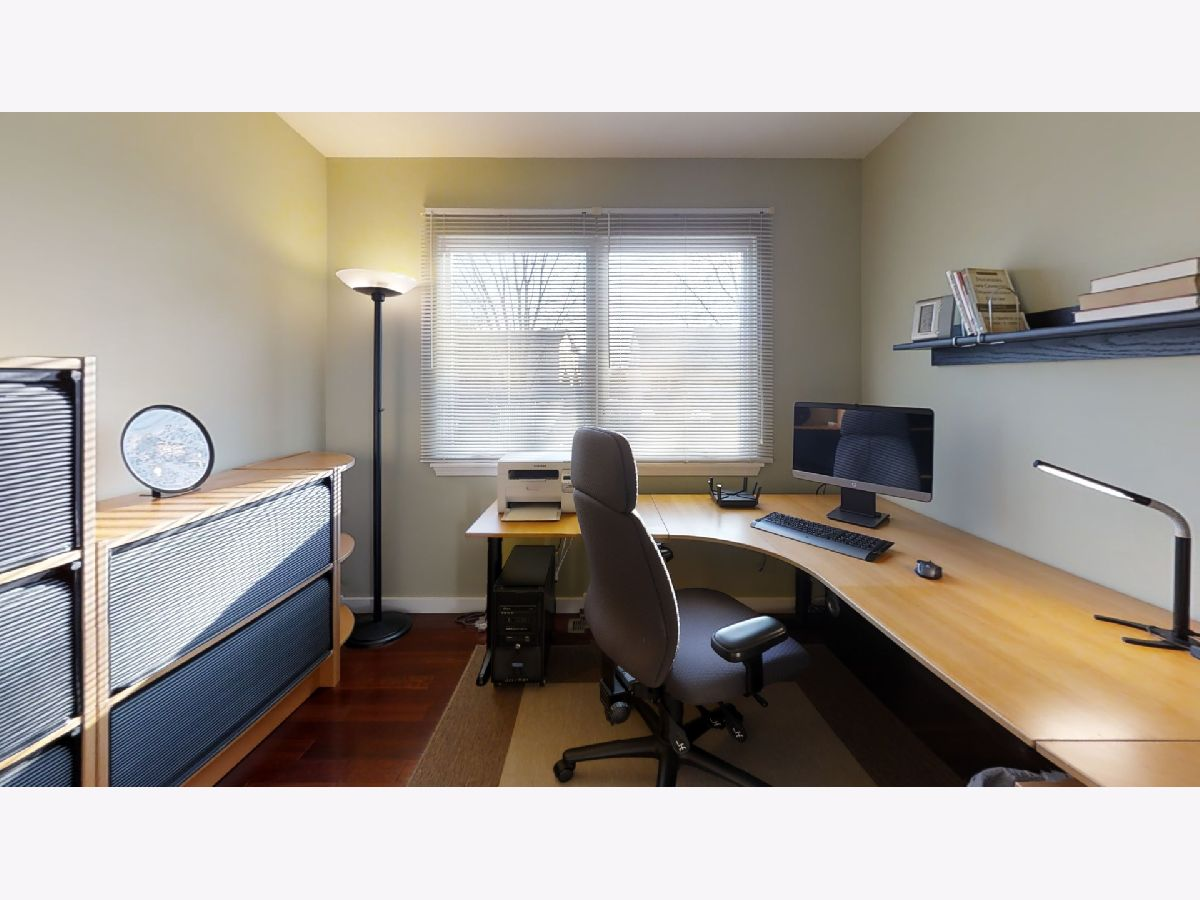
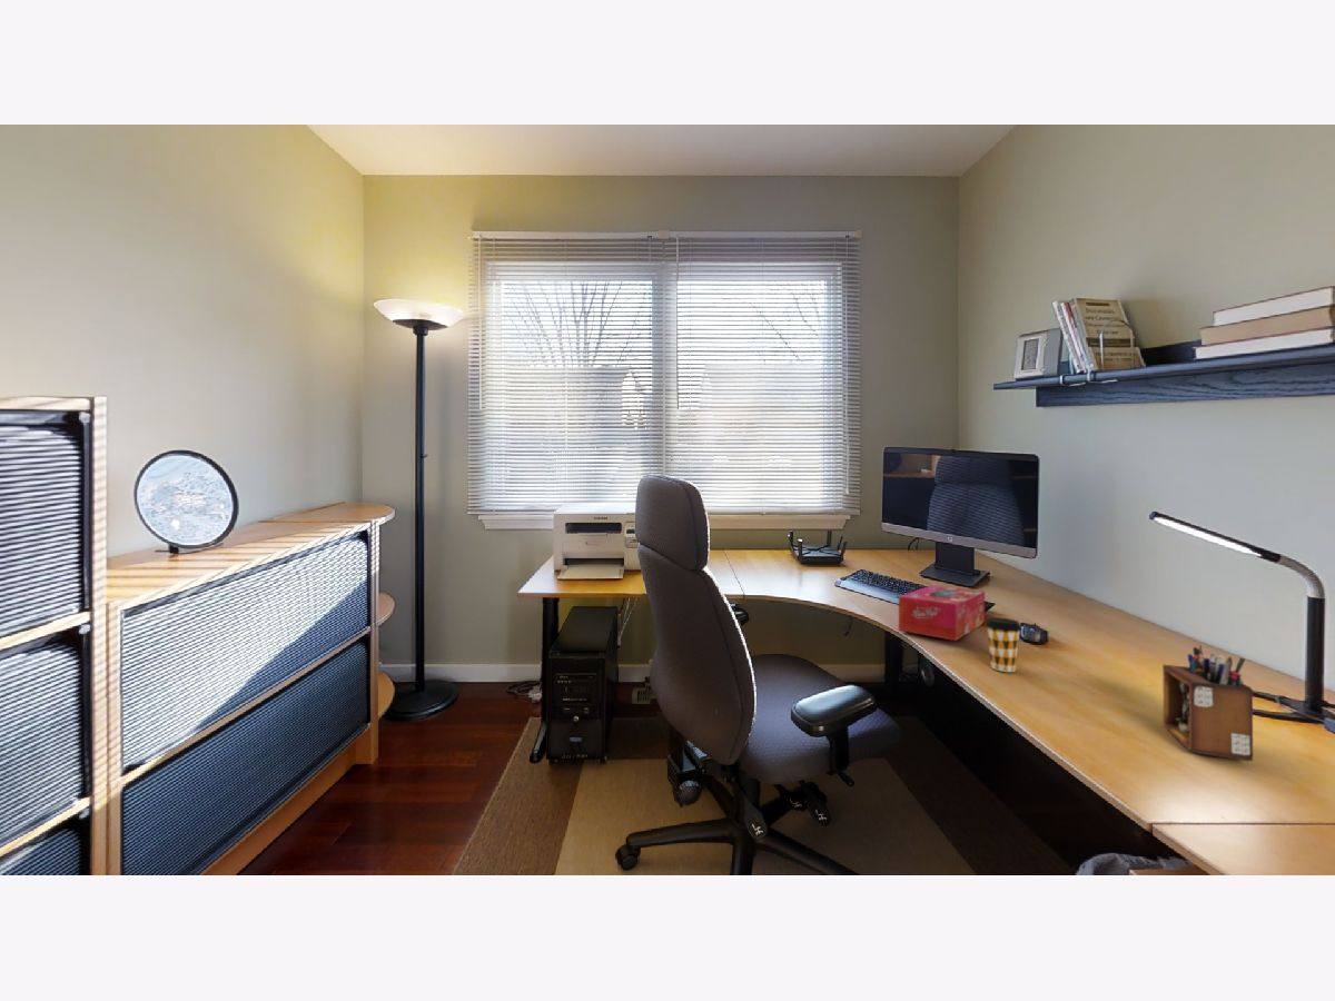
+ coffee cup (1002, 644)
+ desk organizer (1204, 696)
+ tissue box (942, 609)
